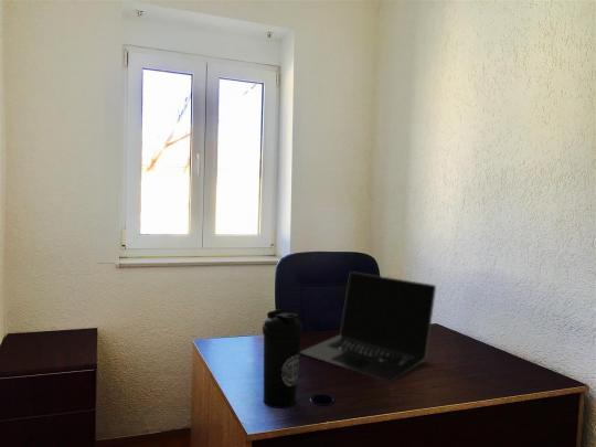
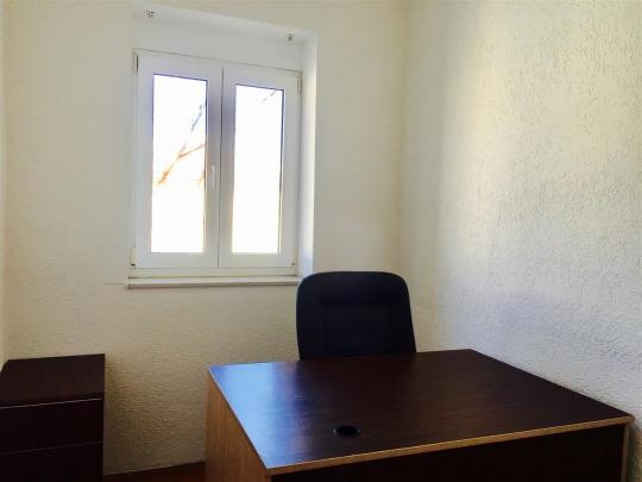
- laptop (368, 319)
- water bottle (280, 356)
